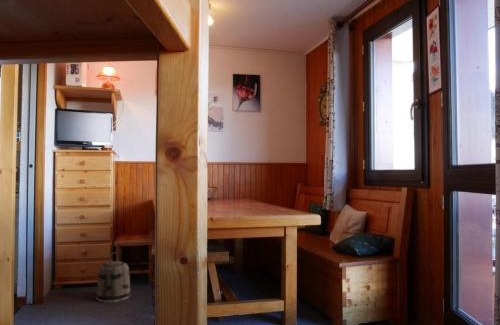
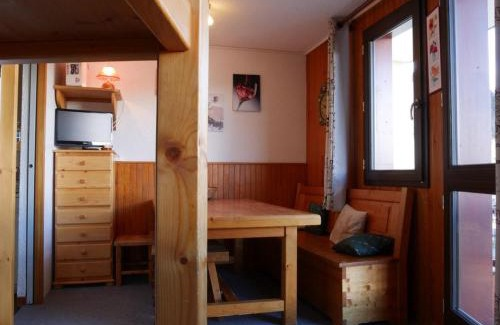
- basket (113, 274)
